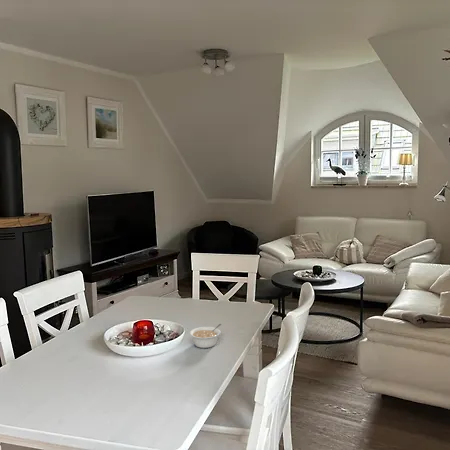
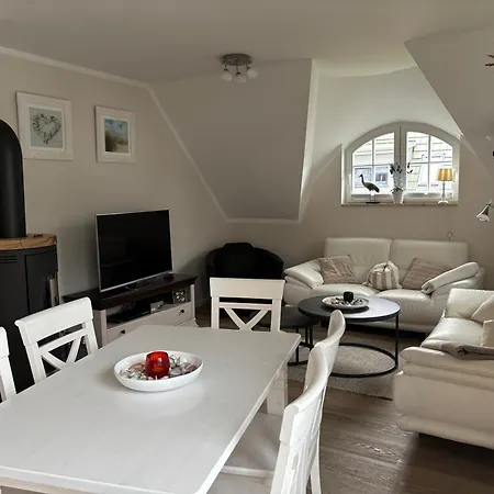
- legume (205, 336)
